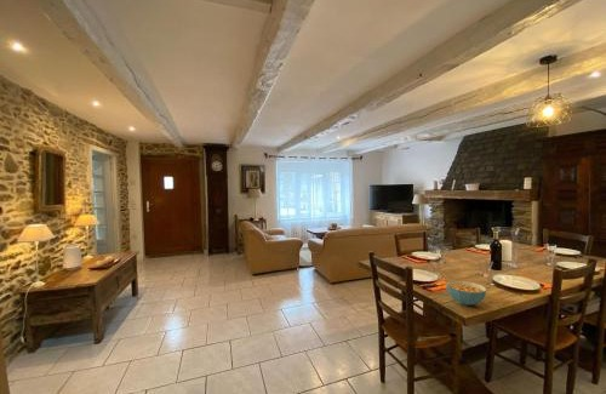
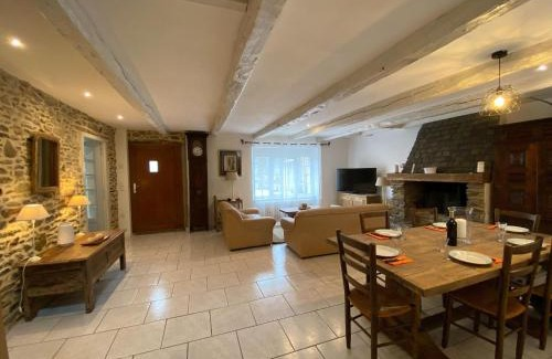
- cereal bowl (465, 295)
